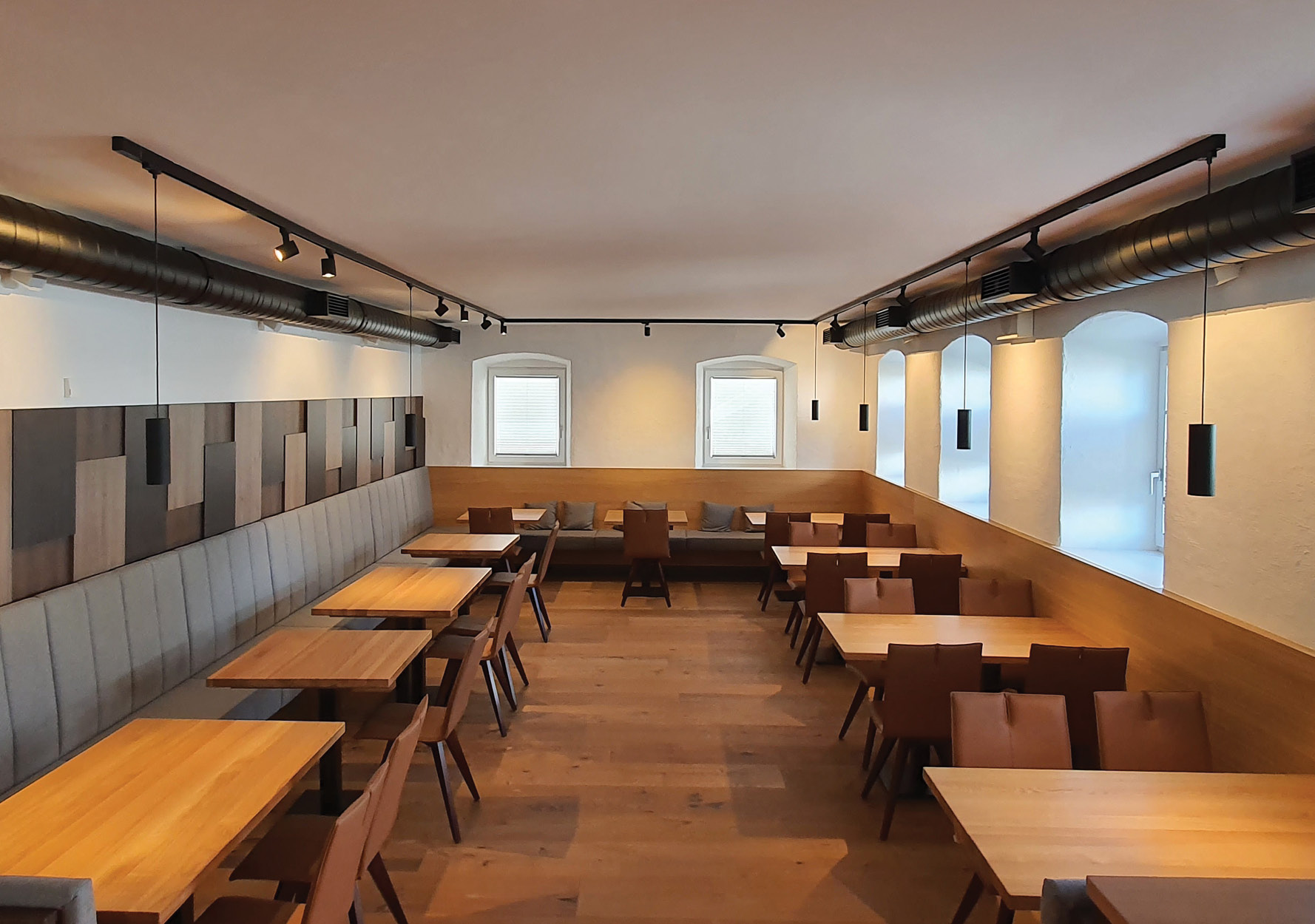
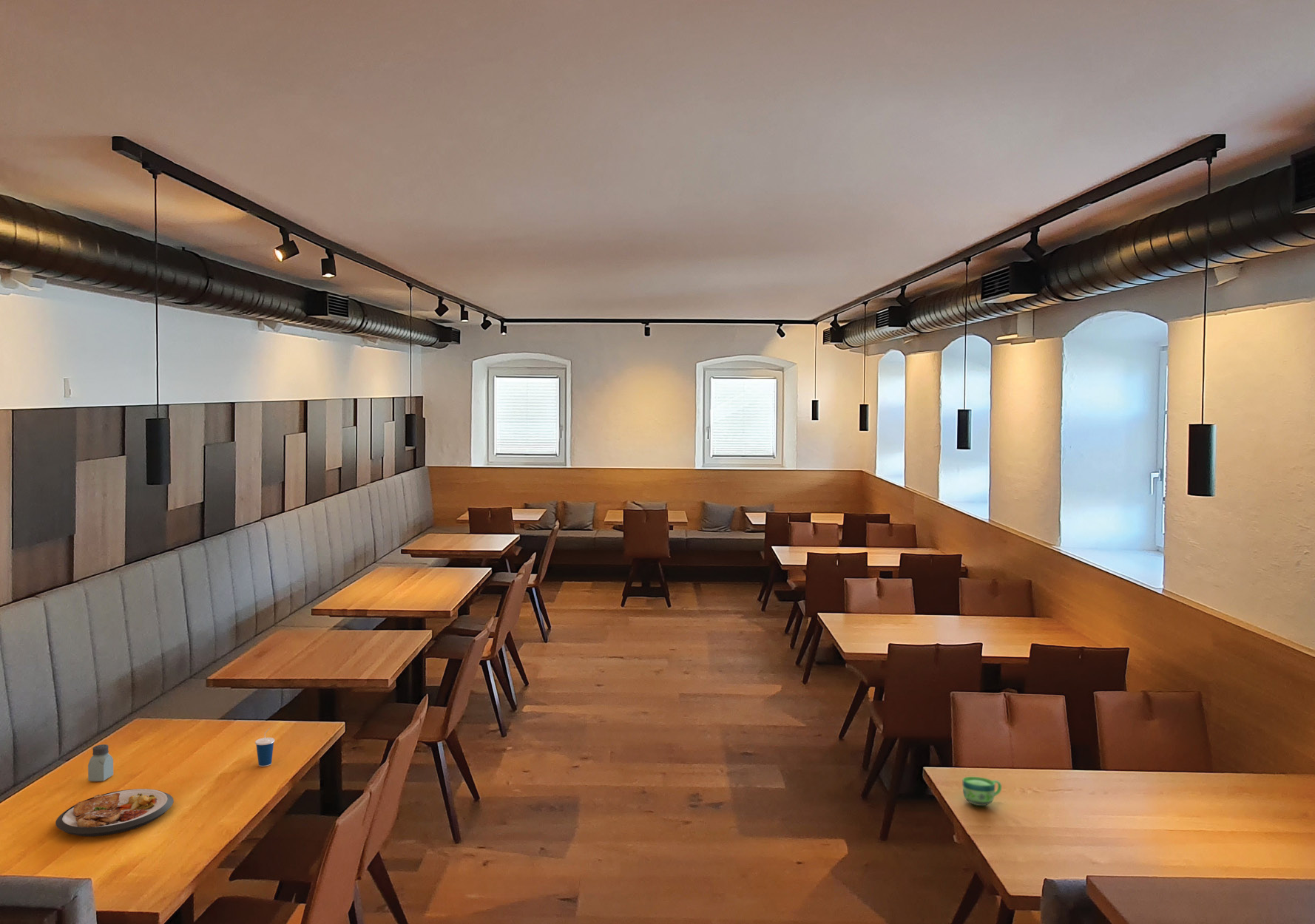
+ plate (116, 807)
+ saltshaker (101, 762)
+ cup (265, 746)
+ cup (981, 790)
